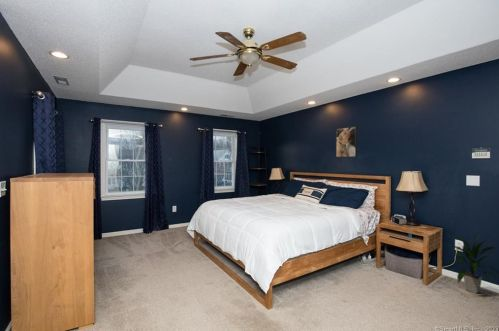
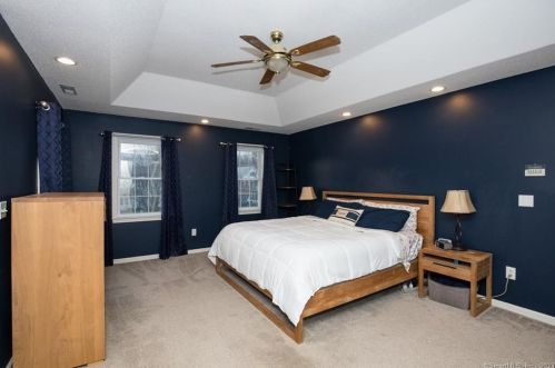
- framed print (345, 142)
- indoor plant (470, 262)
